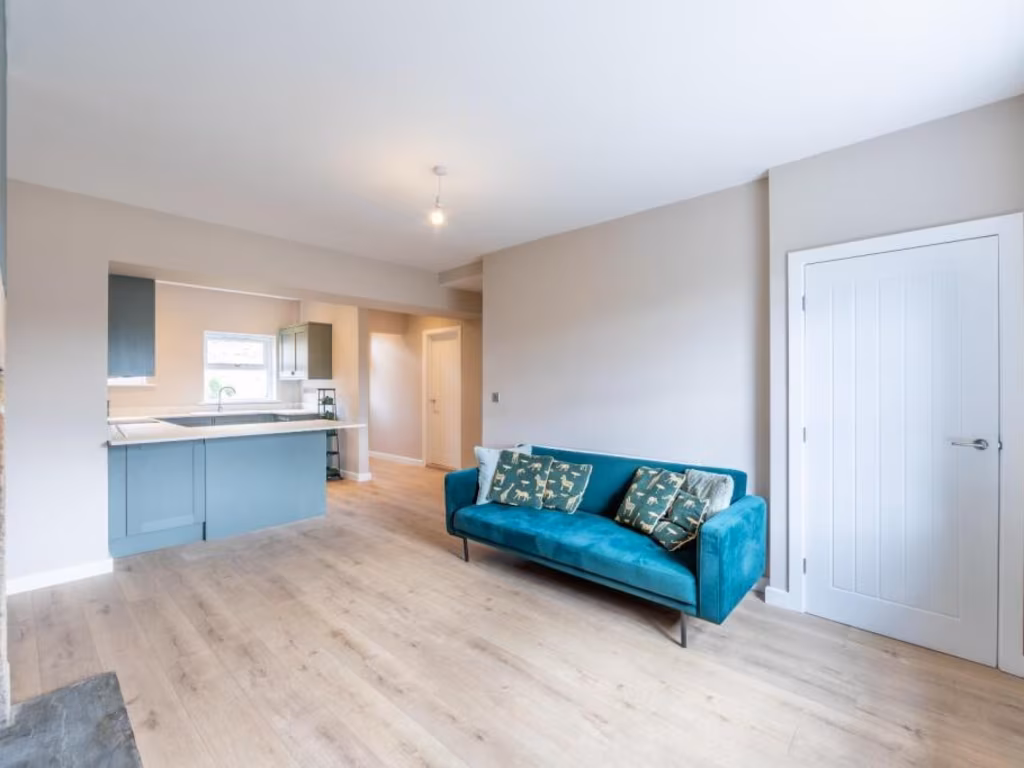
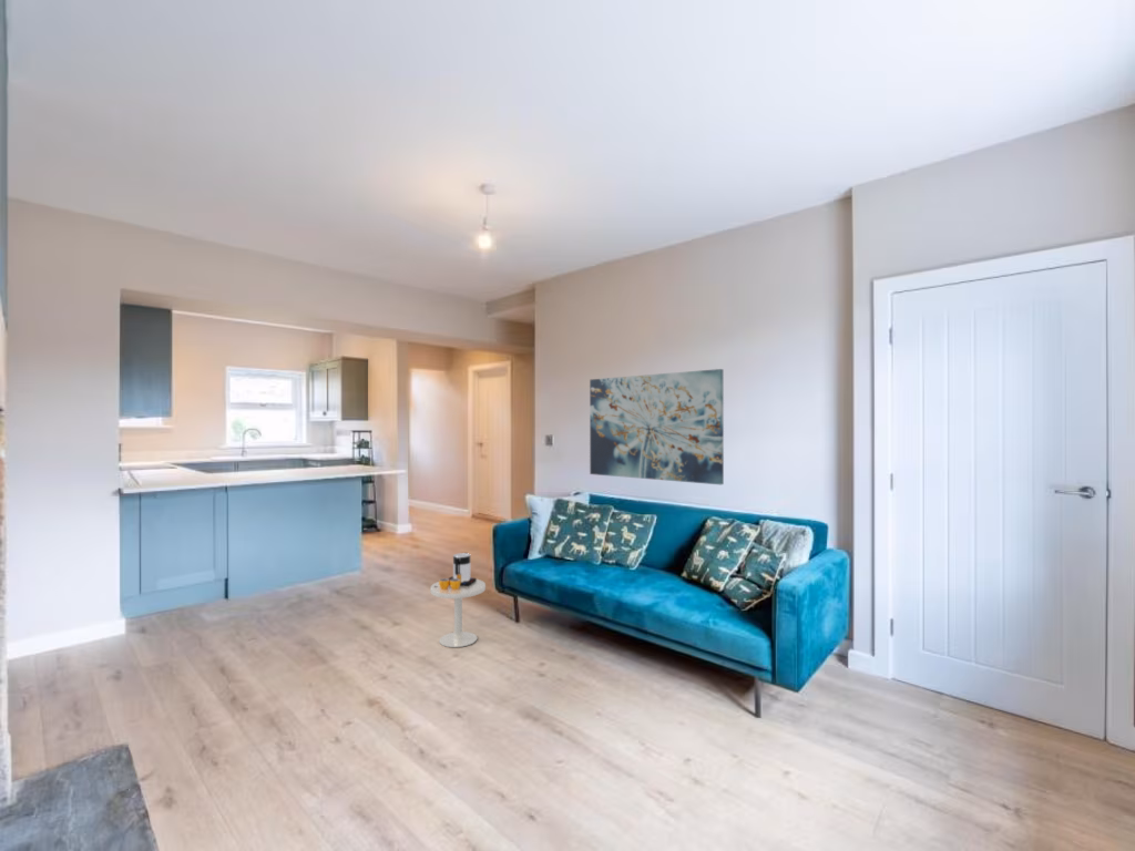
+ wall art (650, 427)
+ side table (458, 598)
